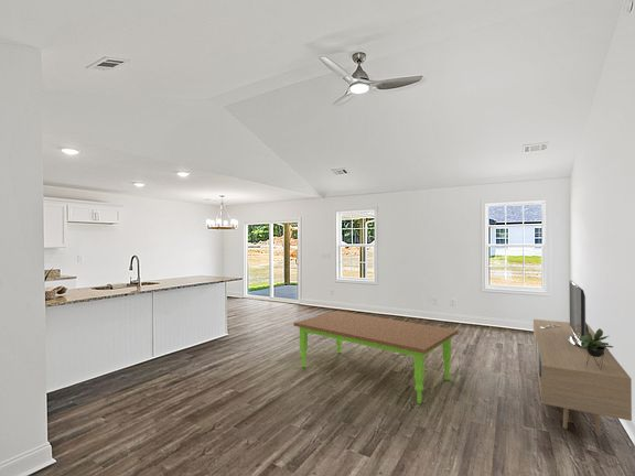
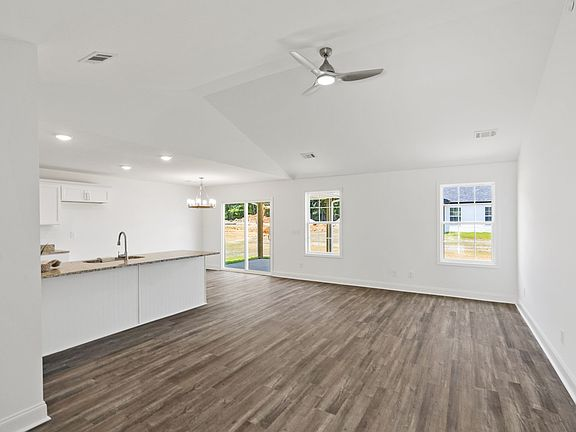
- dining table (372, 346)
- media console (571, 339)
